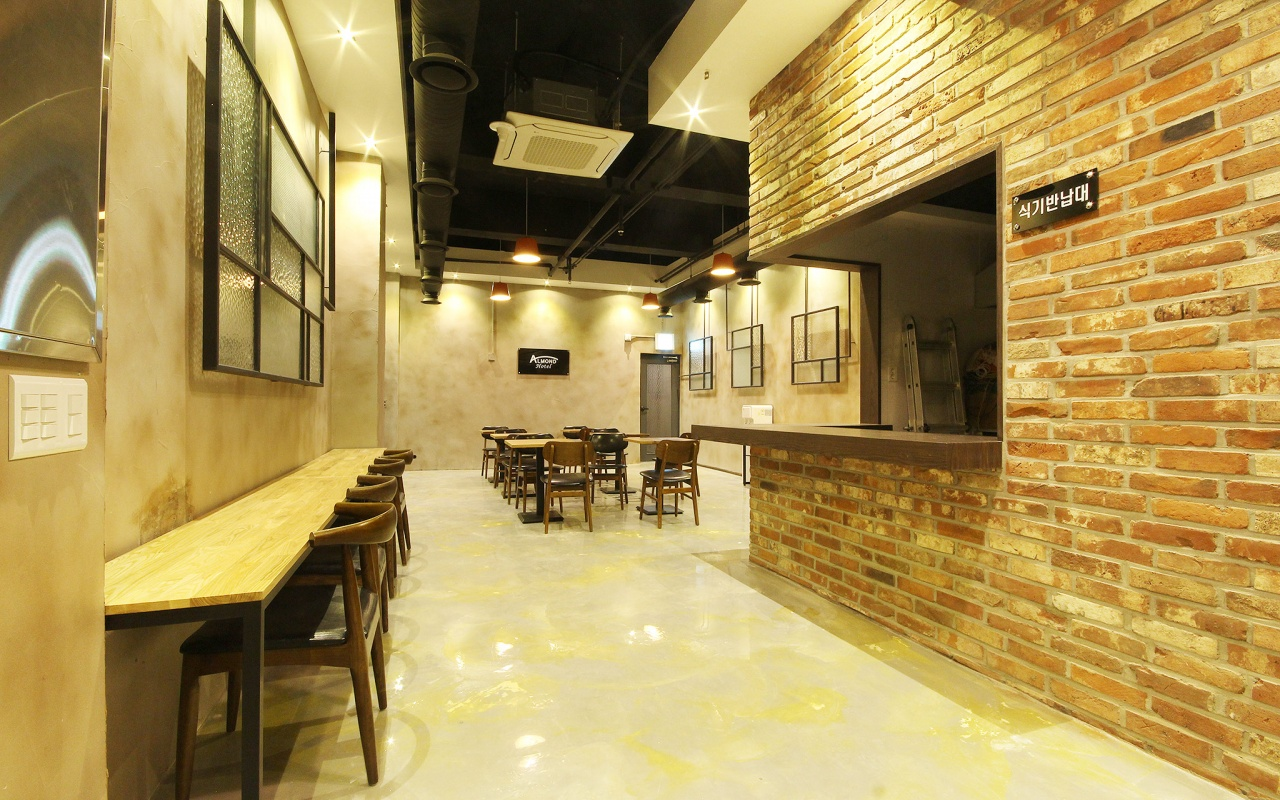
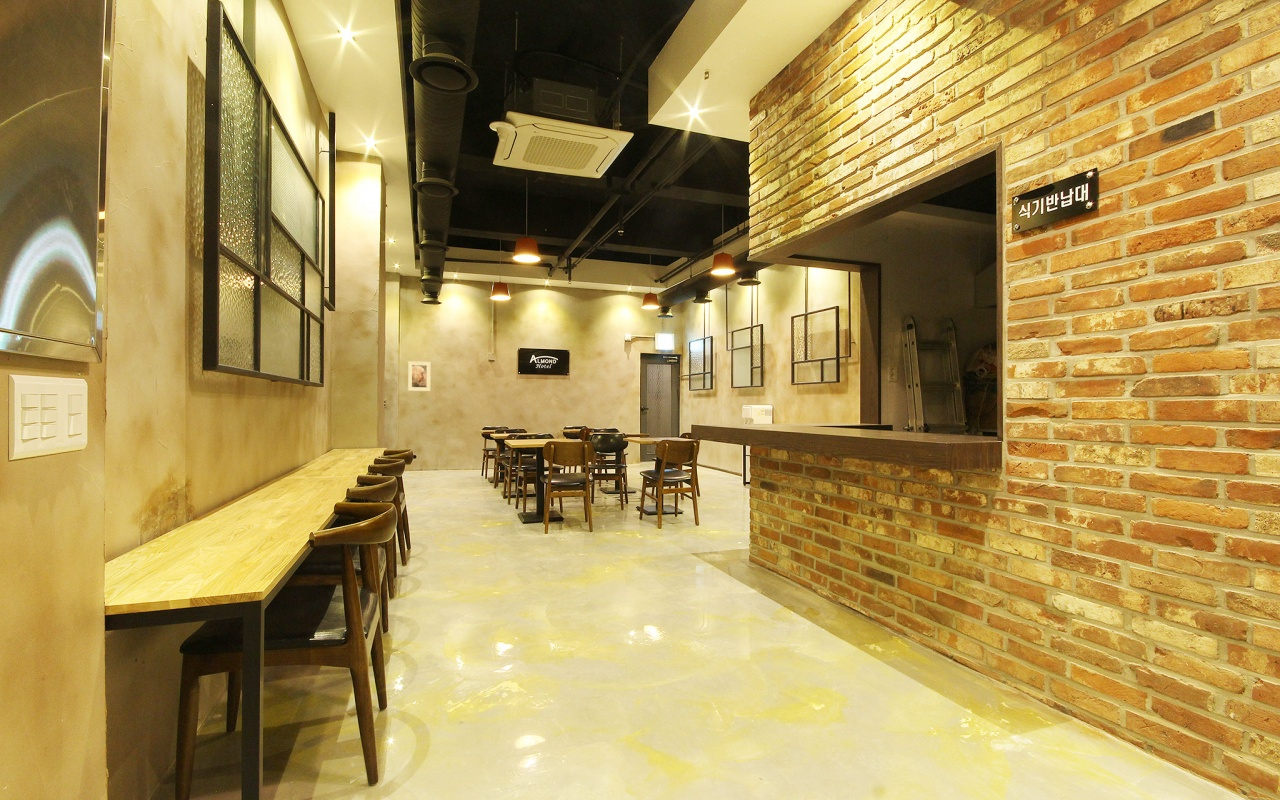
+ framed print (419, 376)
